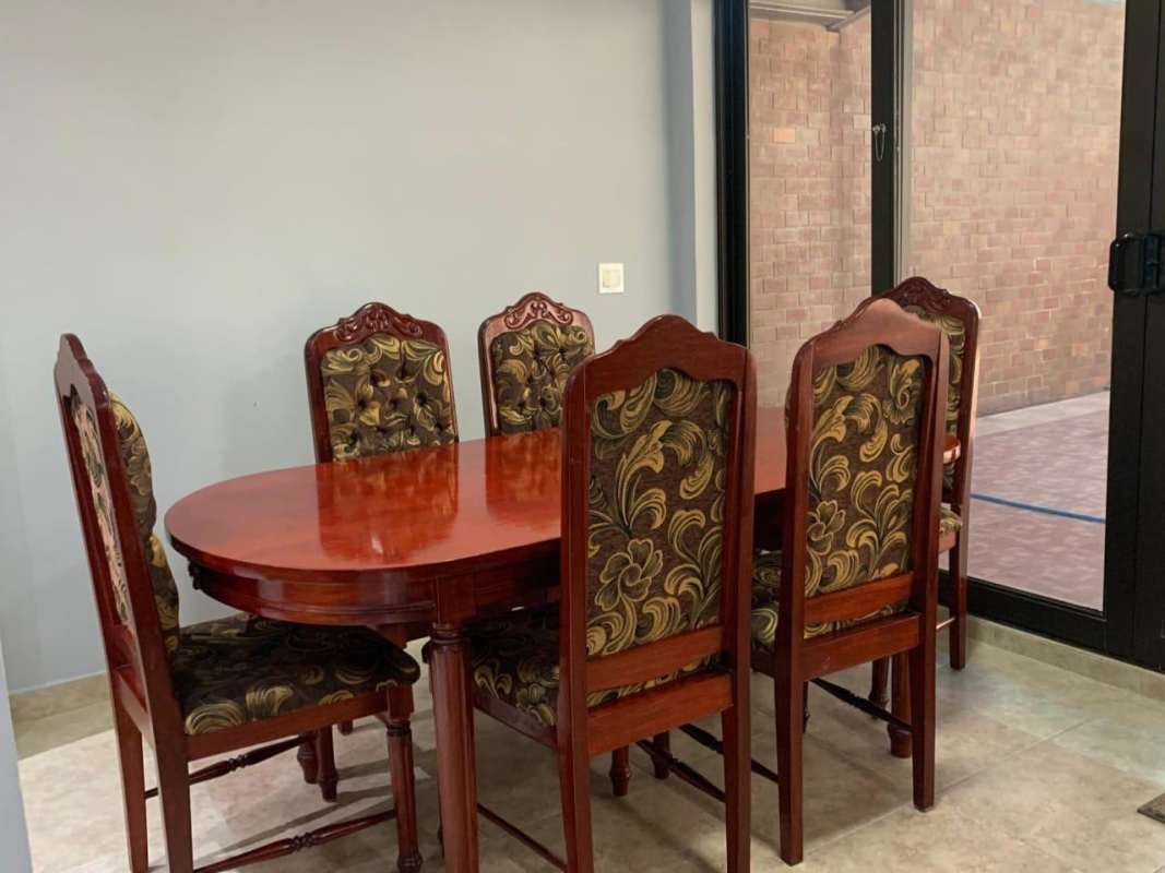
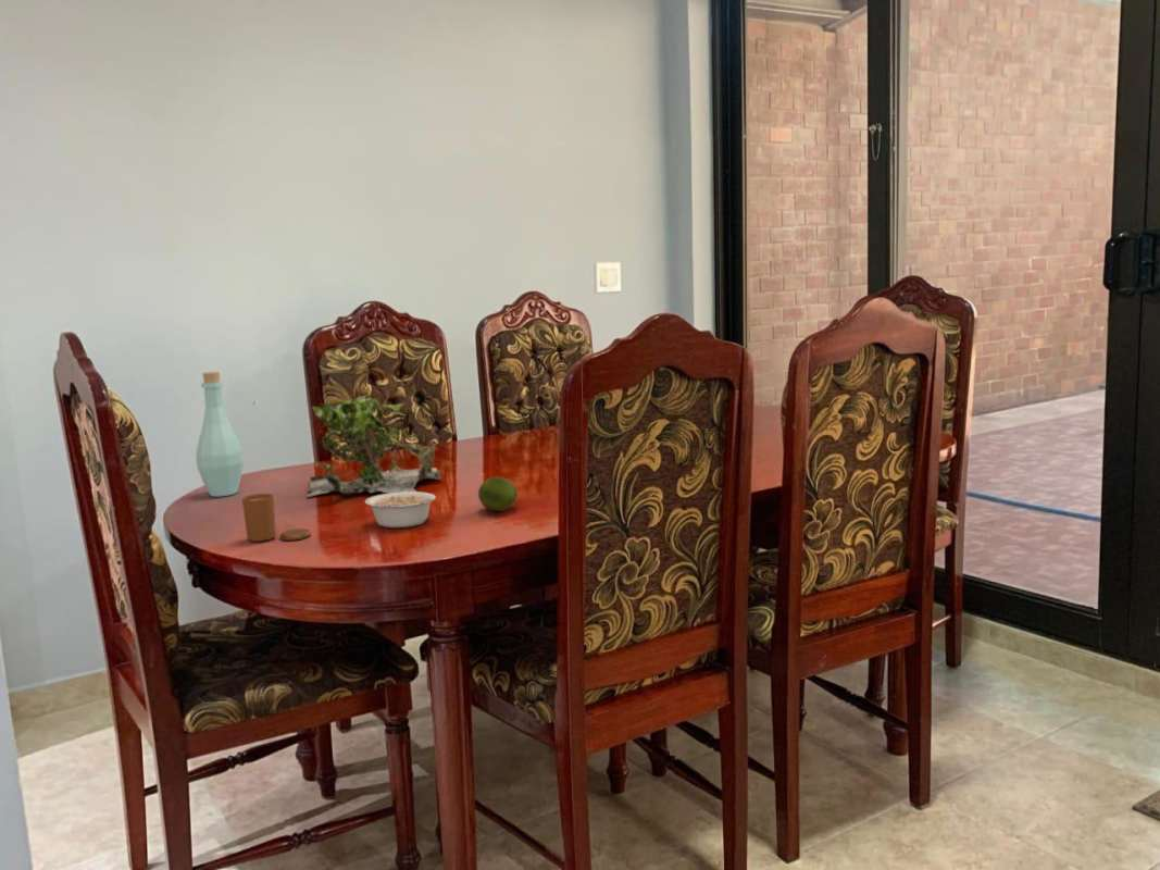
+ legume (403, 508)
+ fruit (497, 494)
+ bottle (216, 433)
+ plant (372, 445)
+ candle (274, 517)
